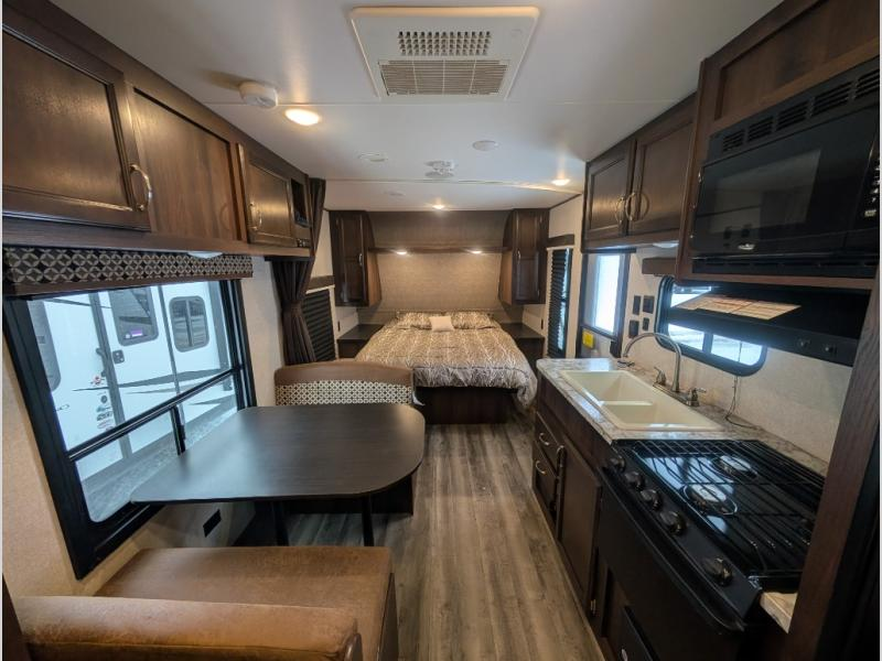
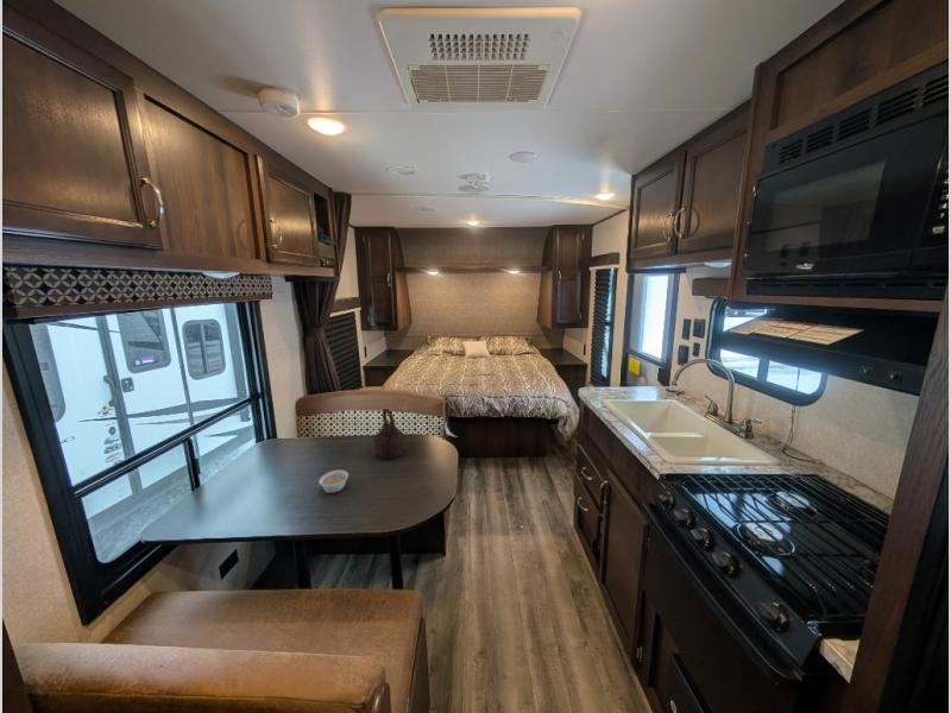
+ legume (333, 481)
+ teapot (388, 430)
